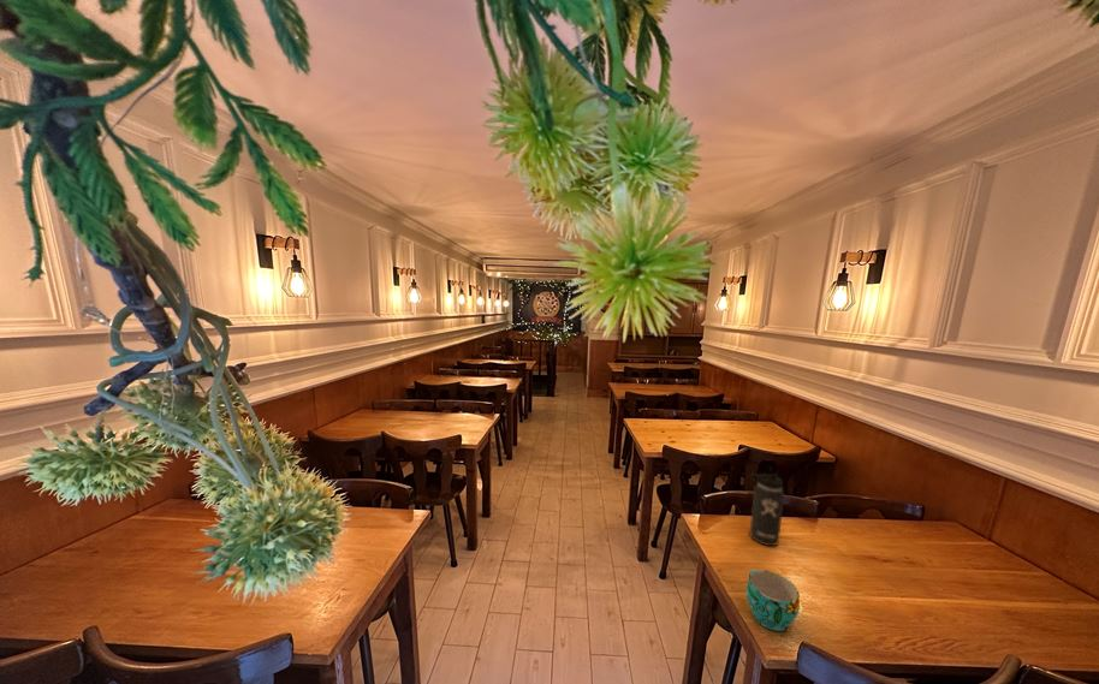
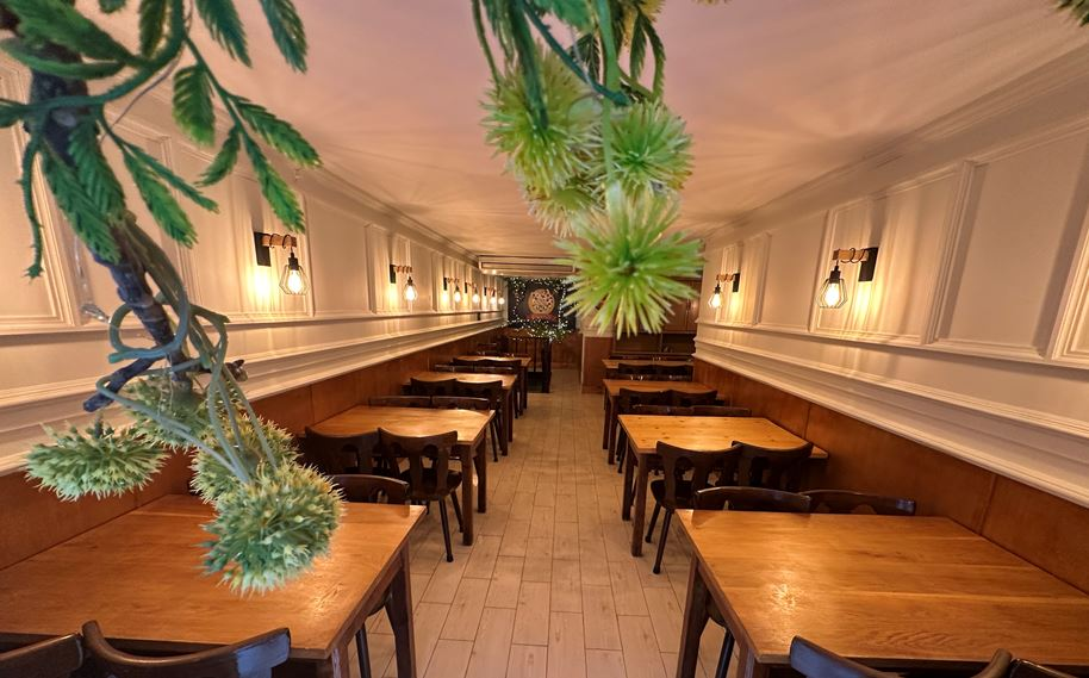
- thermos bottle (764, 501)
- cup (768, 600)
